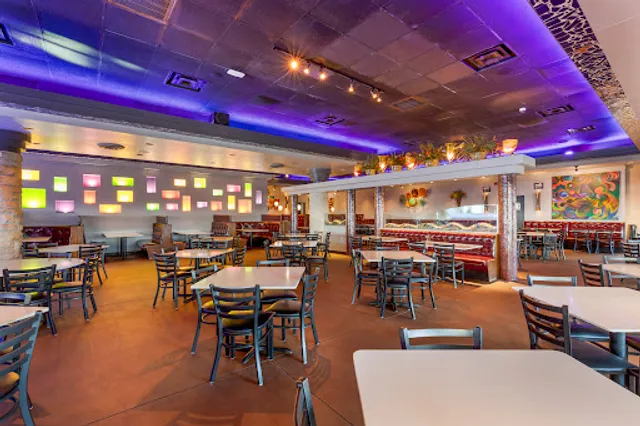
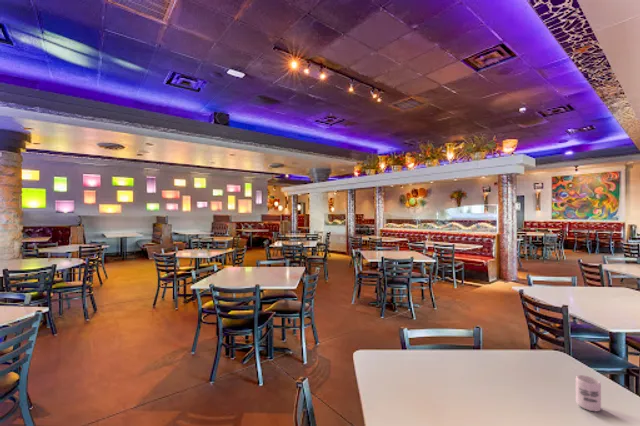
+ cup (588, 393)
